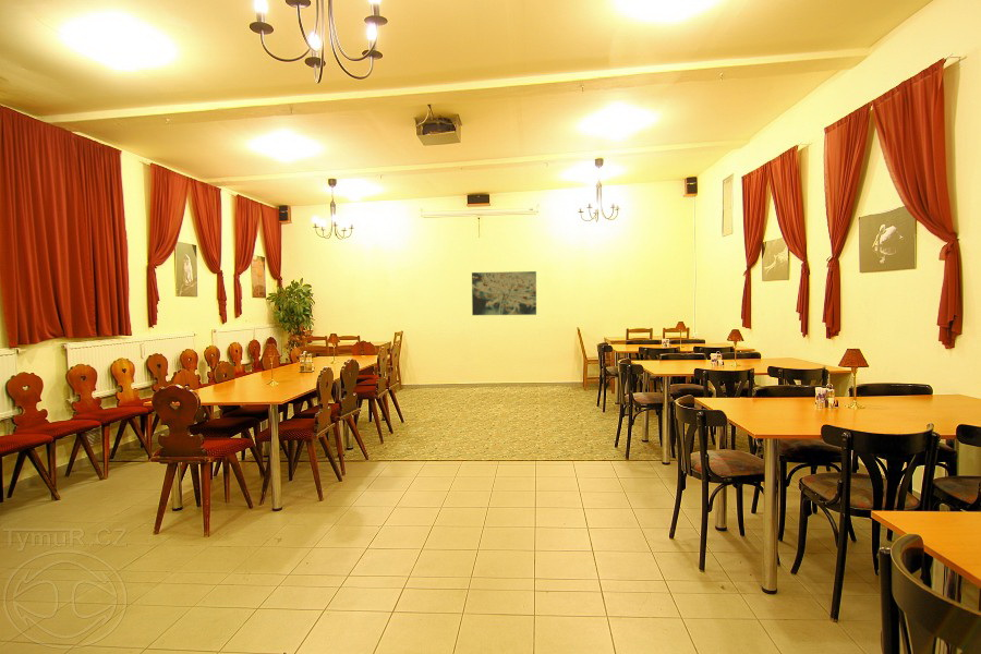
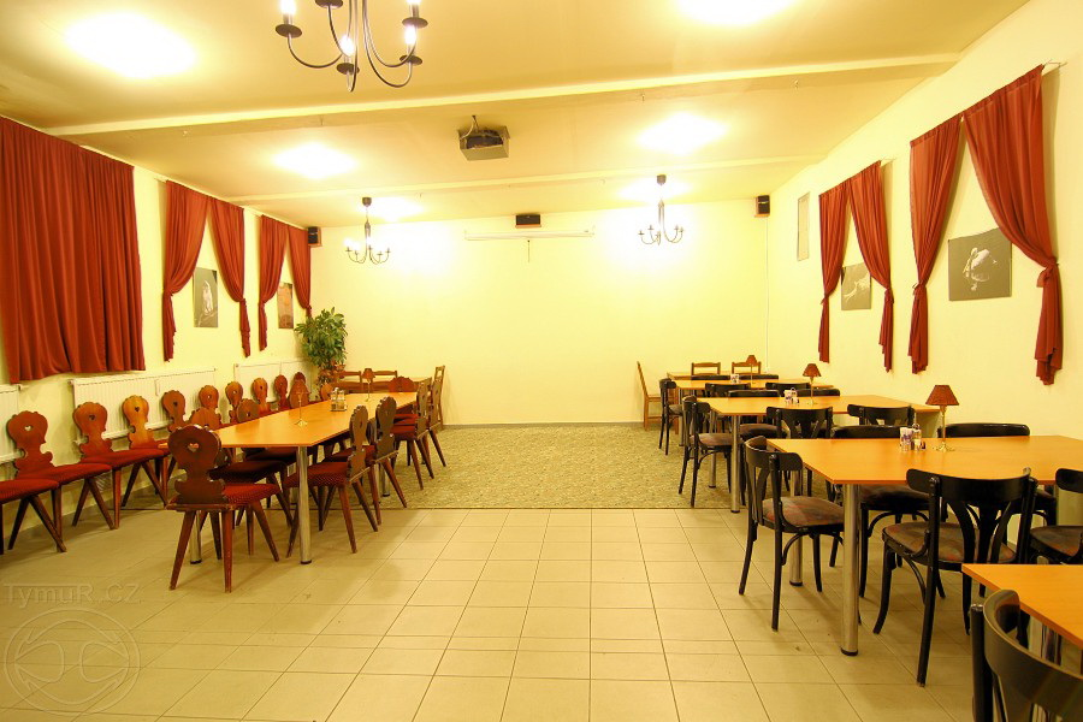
- wall art (504, 293)
